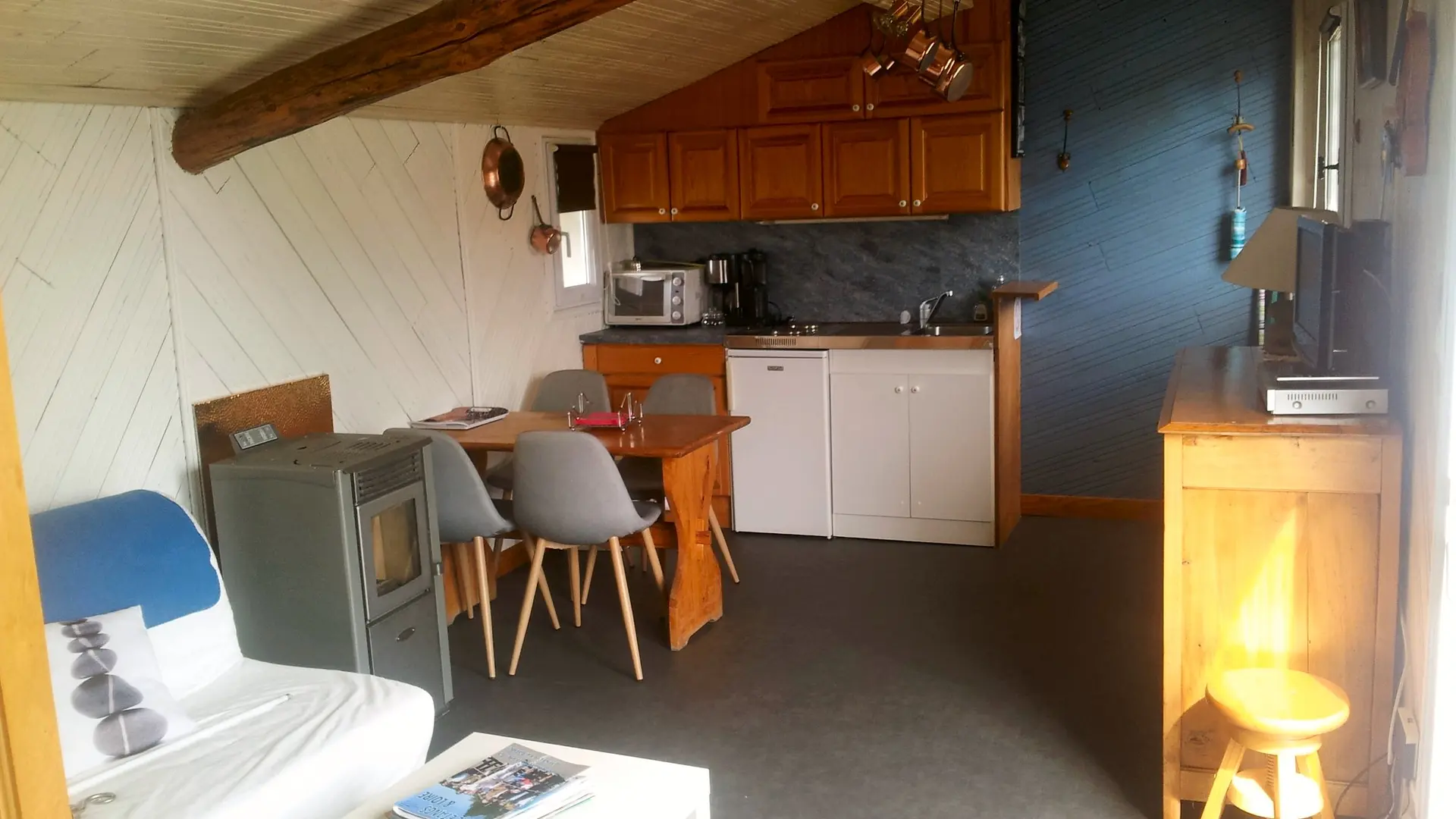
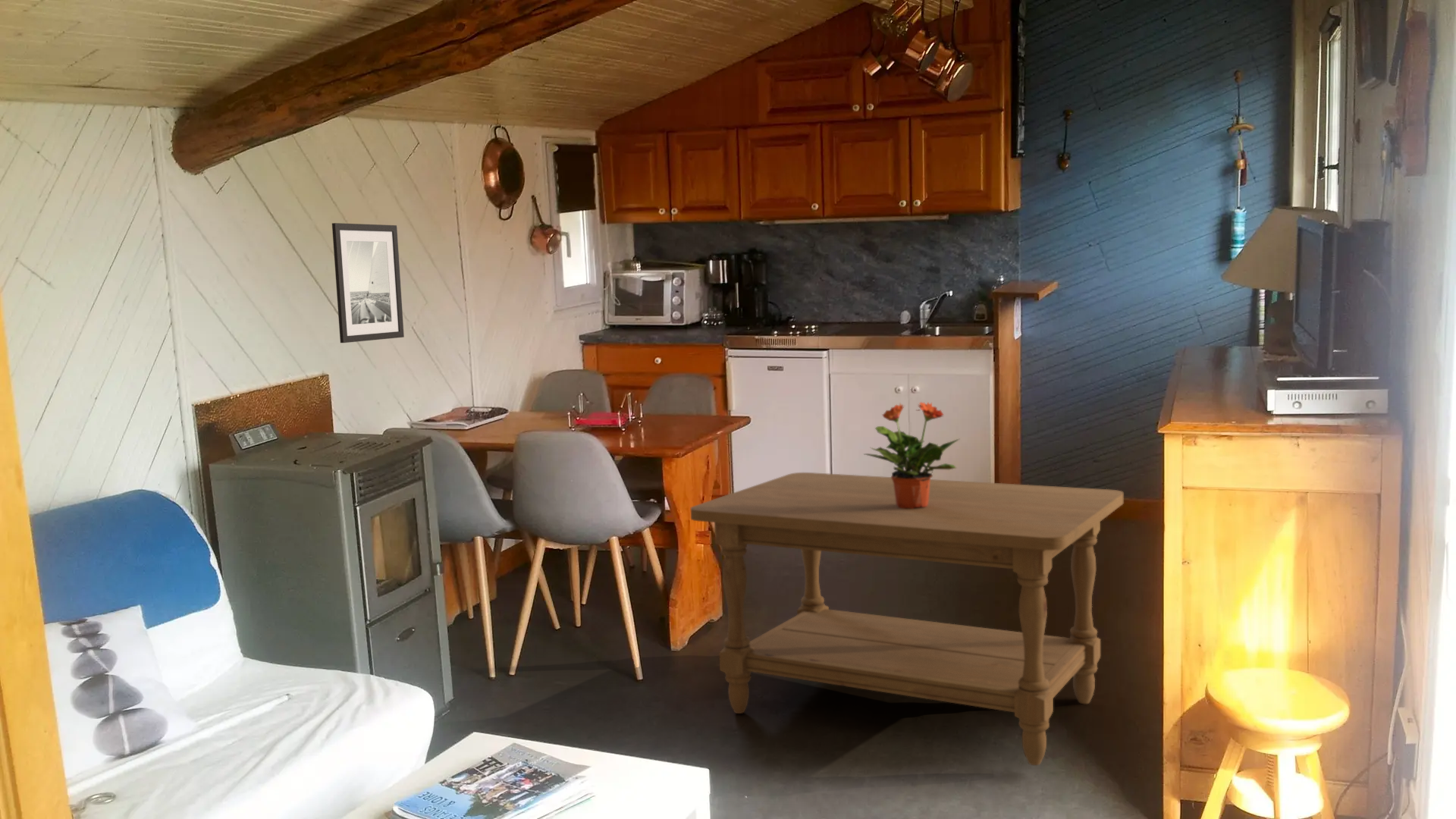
+ coffee table (908, 619)
+ potted plant (912, 453)
+ wall art (369, 282)
